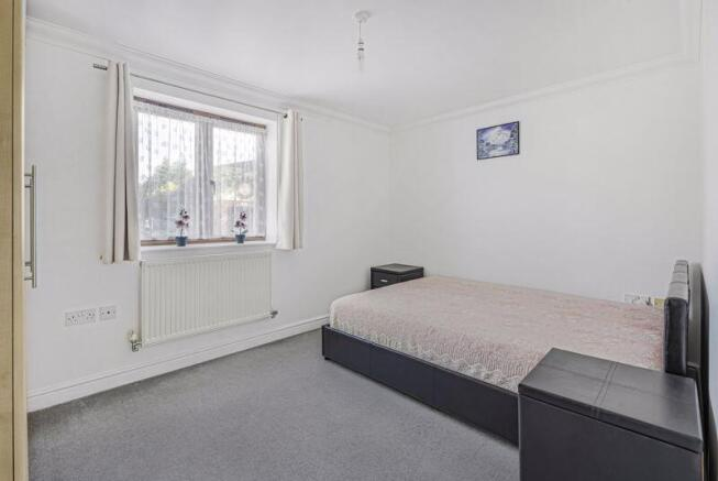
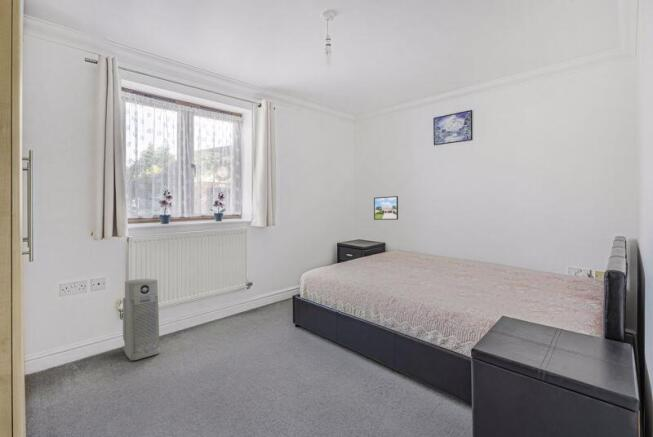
+ air purifier (140, 315)
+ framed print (385, 208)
